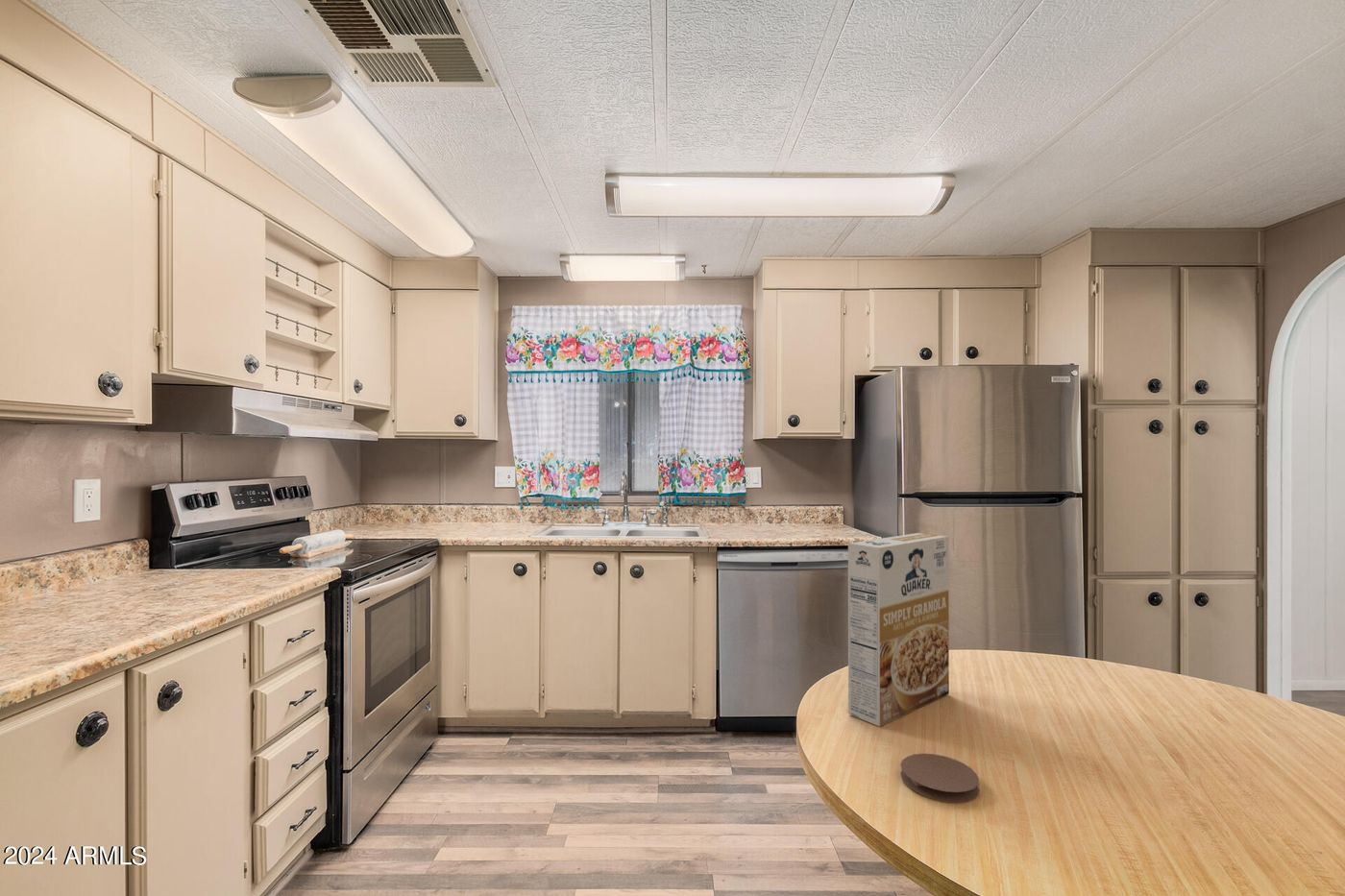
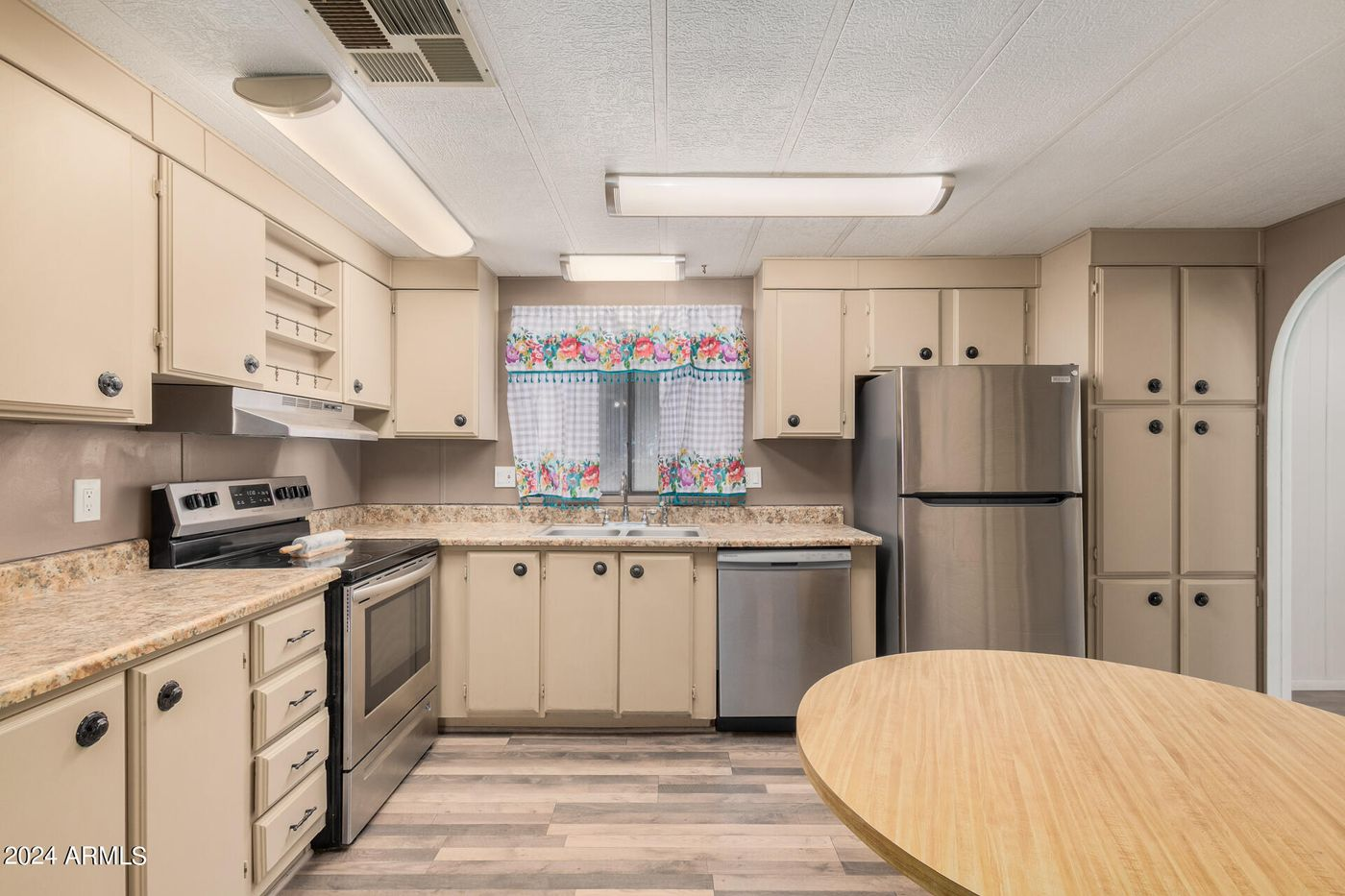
- cereal box (900, 621)
- coaster (939, 776)
